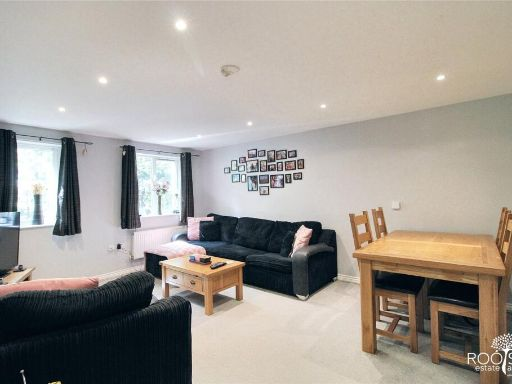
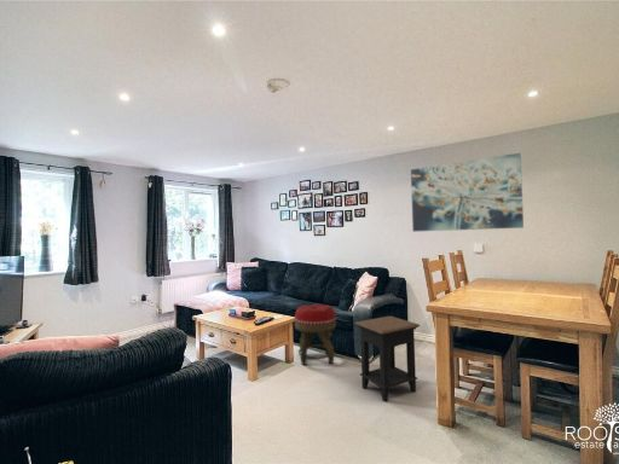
+ side table (387, 355)
+ footstool (316, 331)
+ wall art (462, 196)
